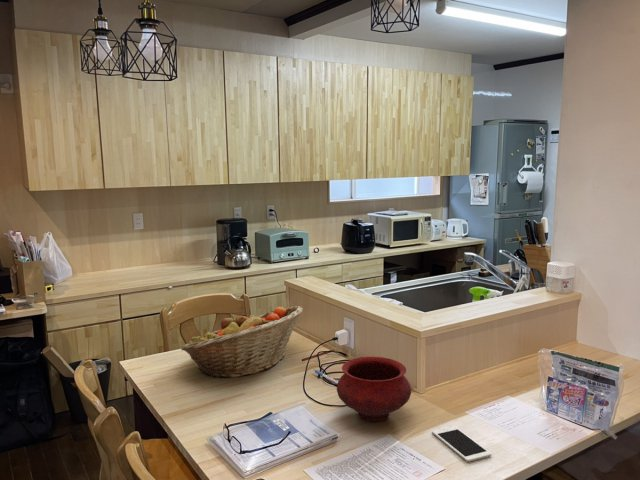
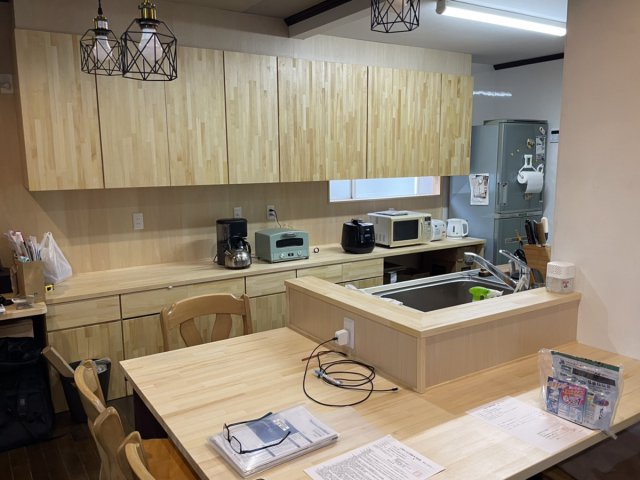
- bowl (373, 391)
- fruit basket (245, 336)
- cell phone (460, 442)
